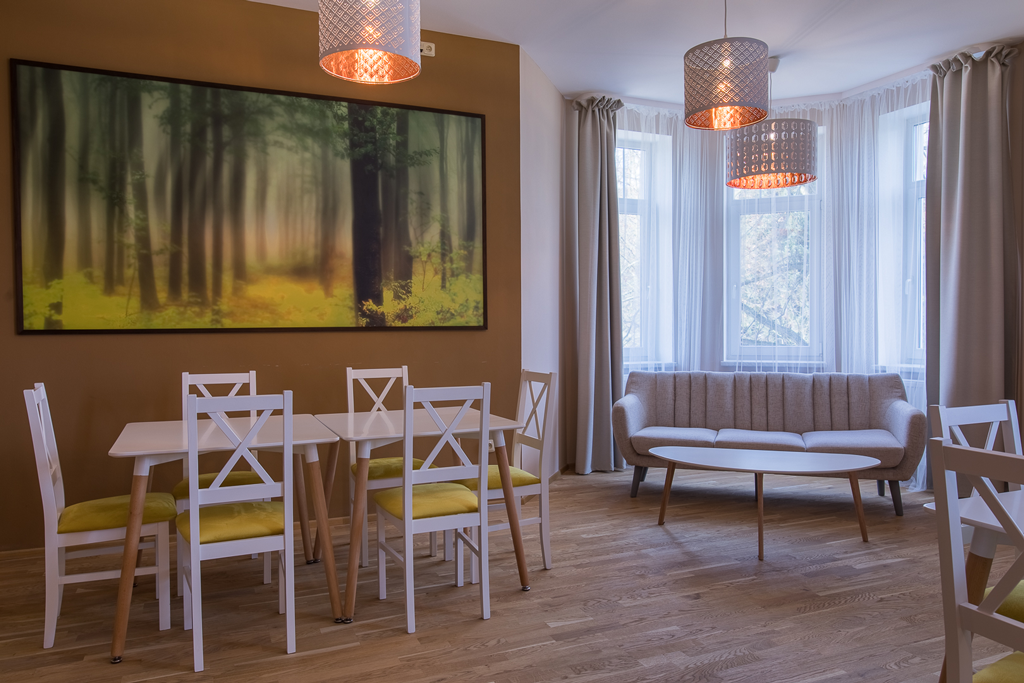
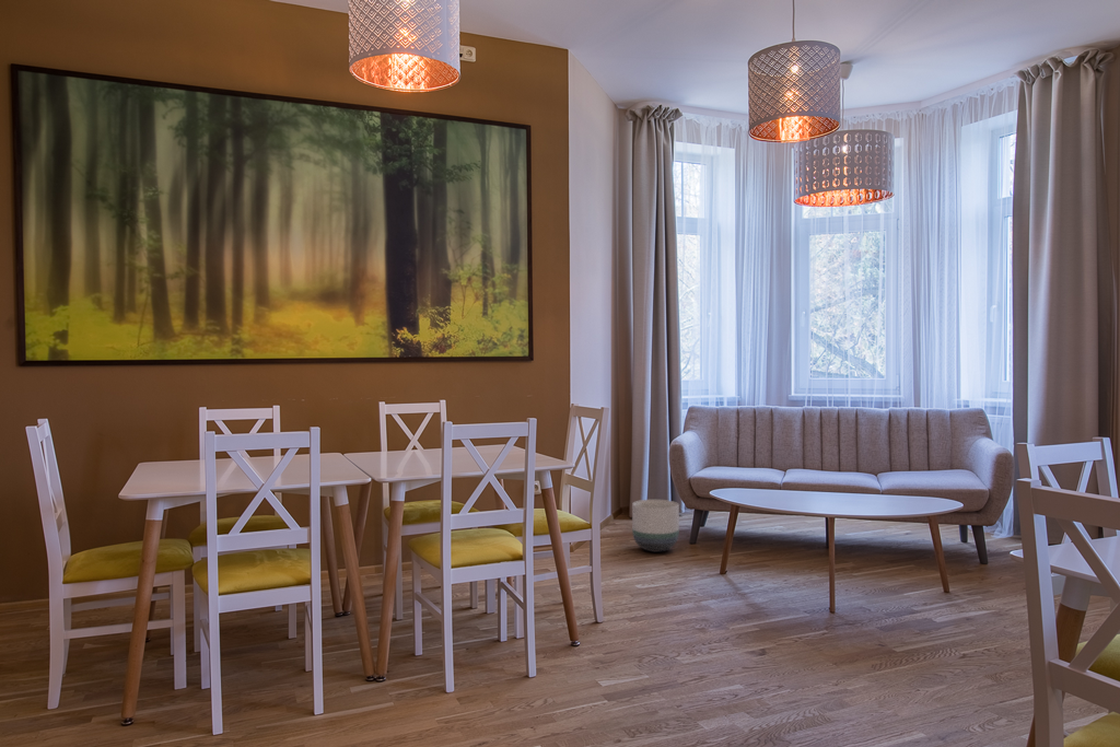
+ planter (655, 526)
